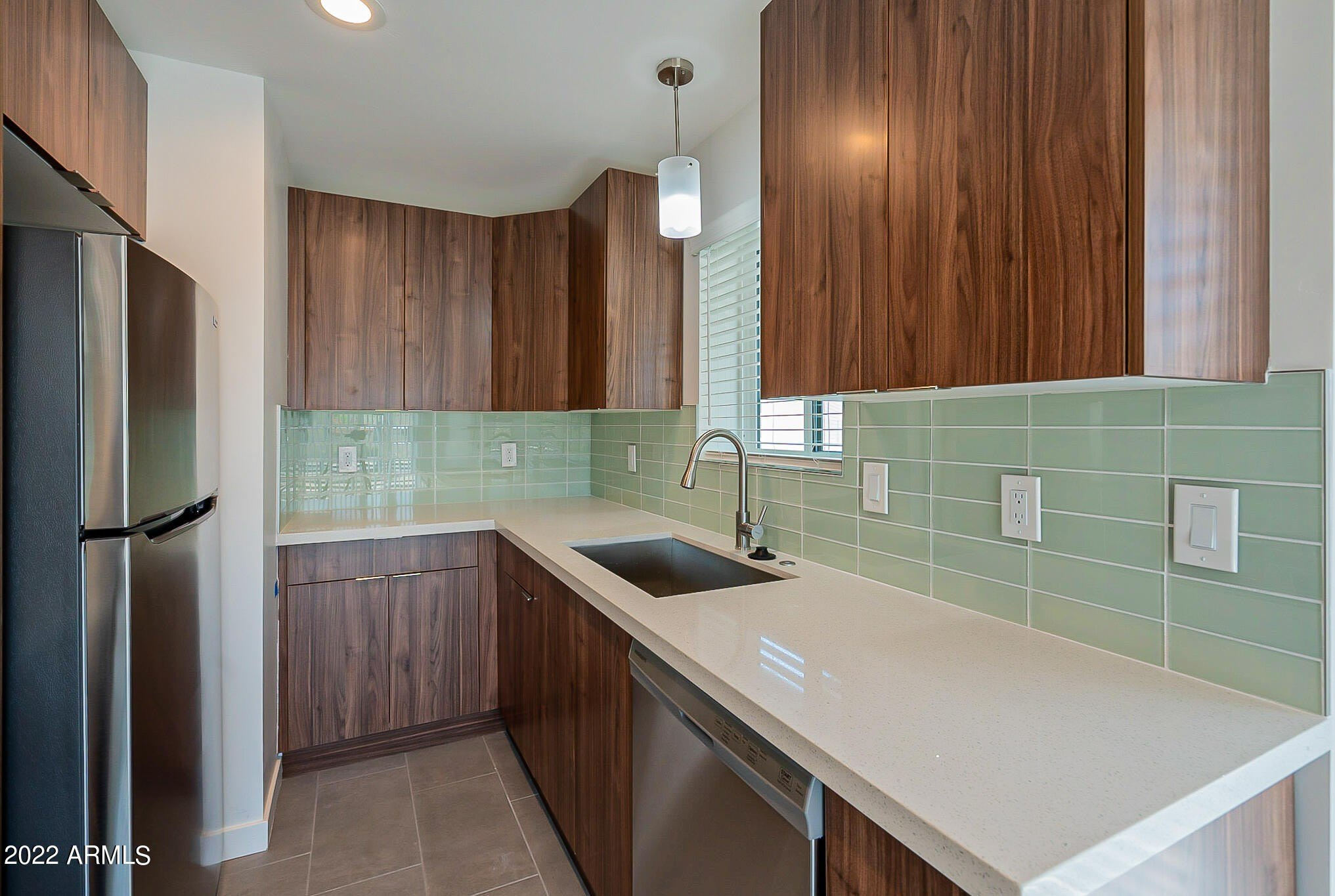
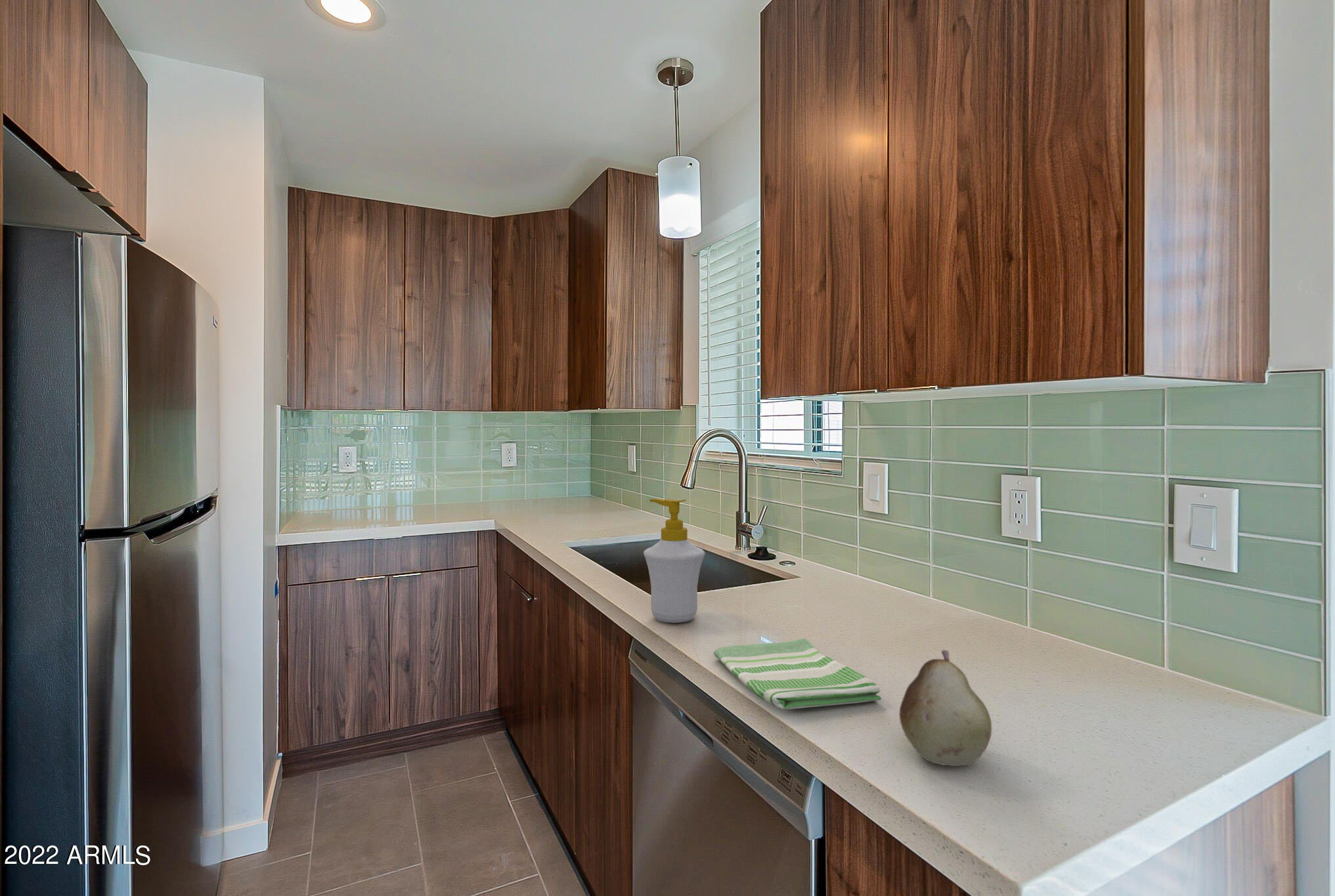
+ dish towel (791, 670)
+ fruit (947, 708)
+ soap bottle (674, 559)
